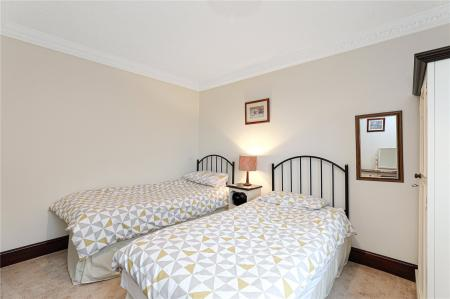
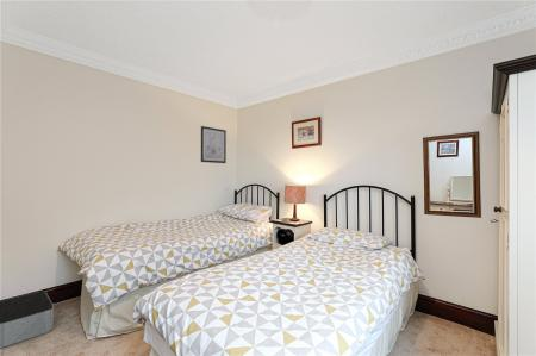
+ storage bin (23, 316)
+ wall art (213, 145)
